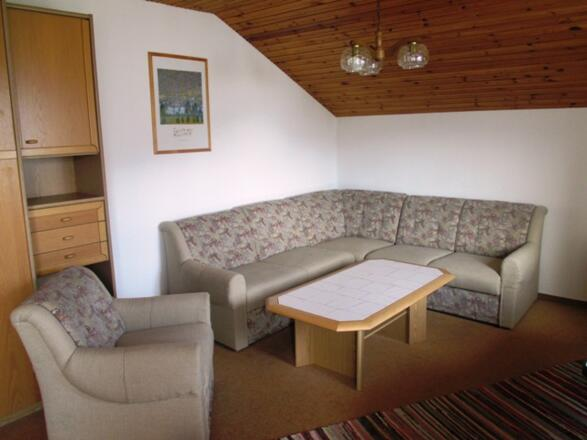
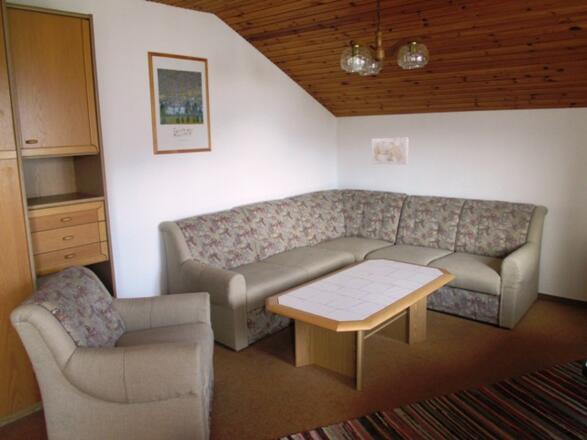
+ wall art (389, 151)
